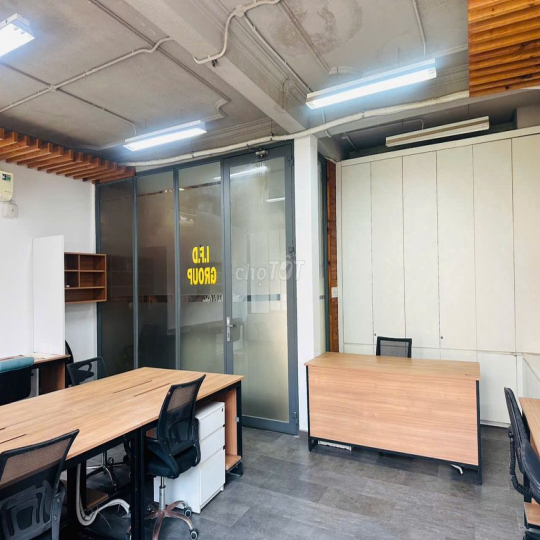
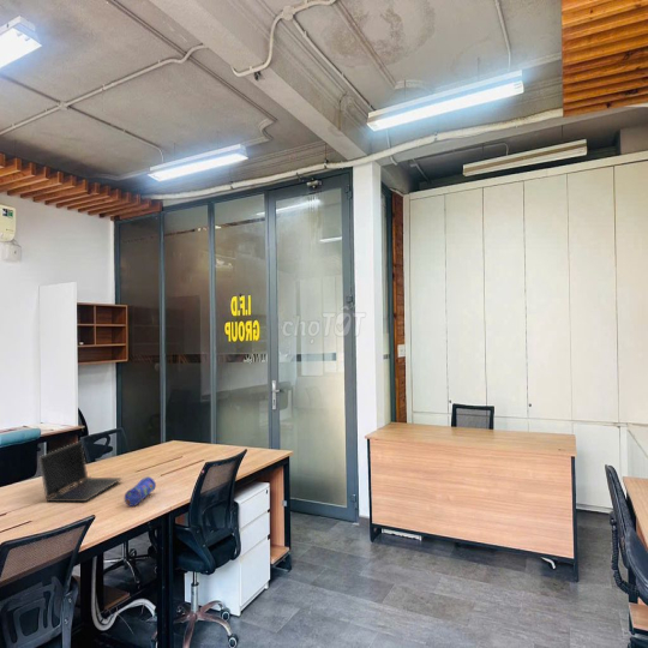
+ laptop computer (83, 469)
+ pencil case (140, 490)
